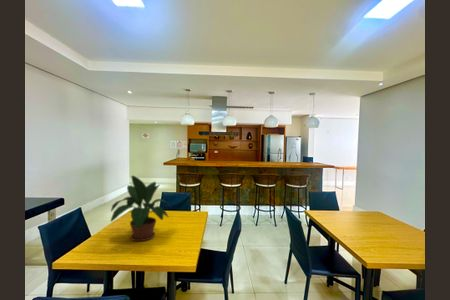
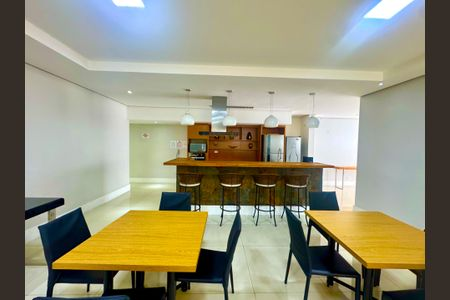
- potted plant (141, 204)
